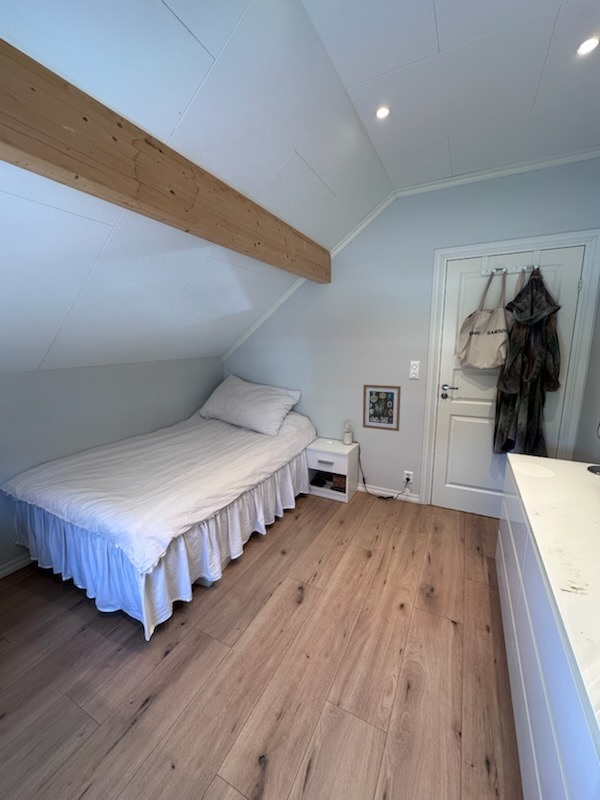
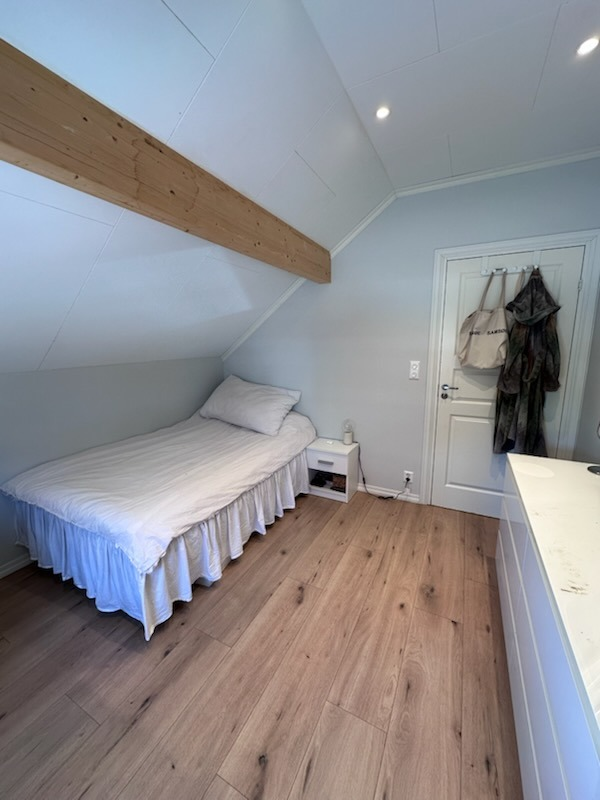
- wall art (381, 407)
